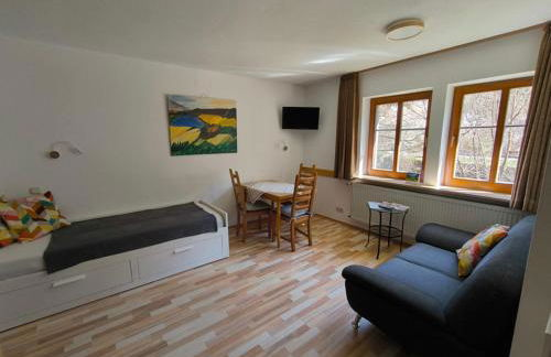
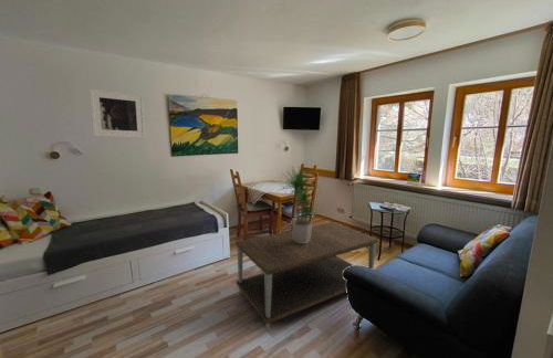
+ potted plant (299, 203)
+ coffee table (307, 265)
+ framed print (118, 115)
